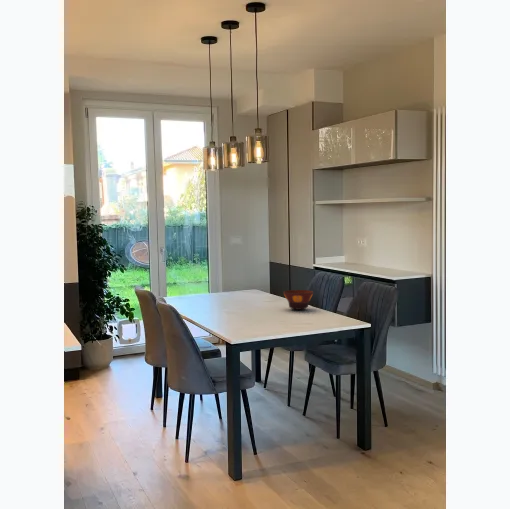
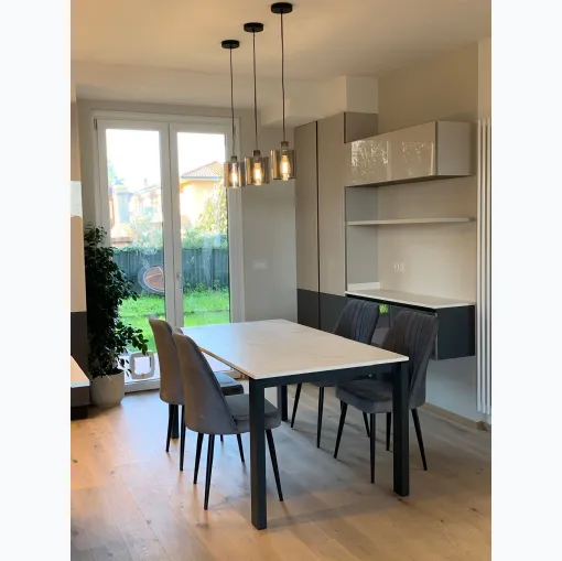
- bowl (298, 300)
